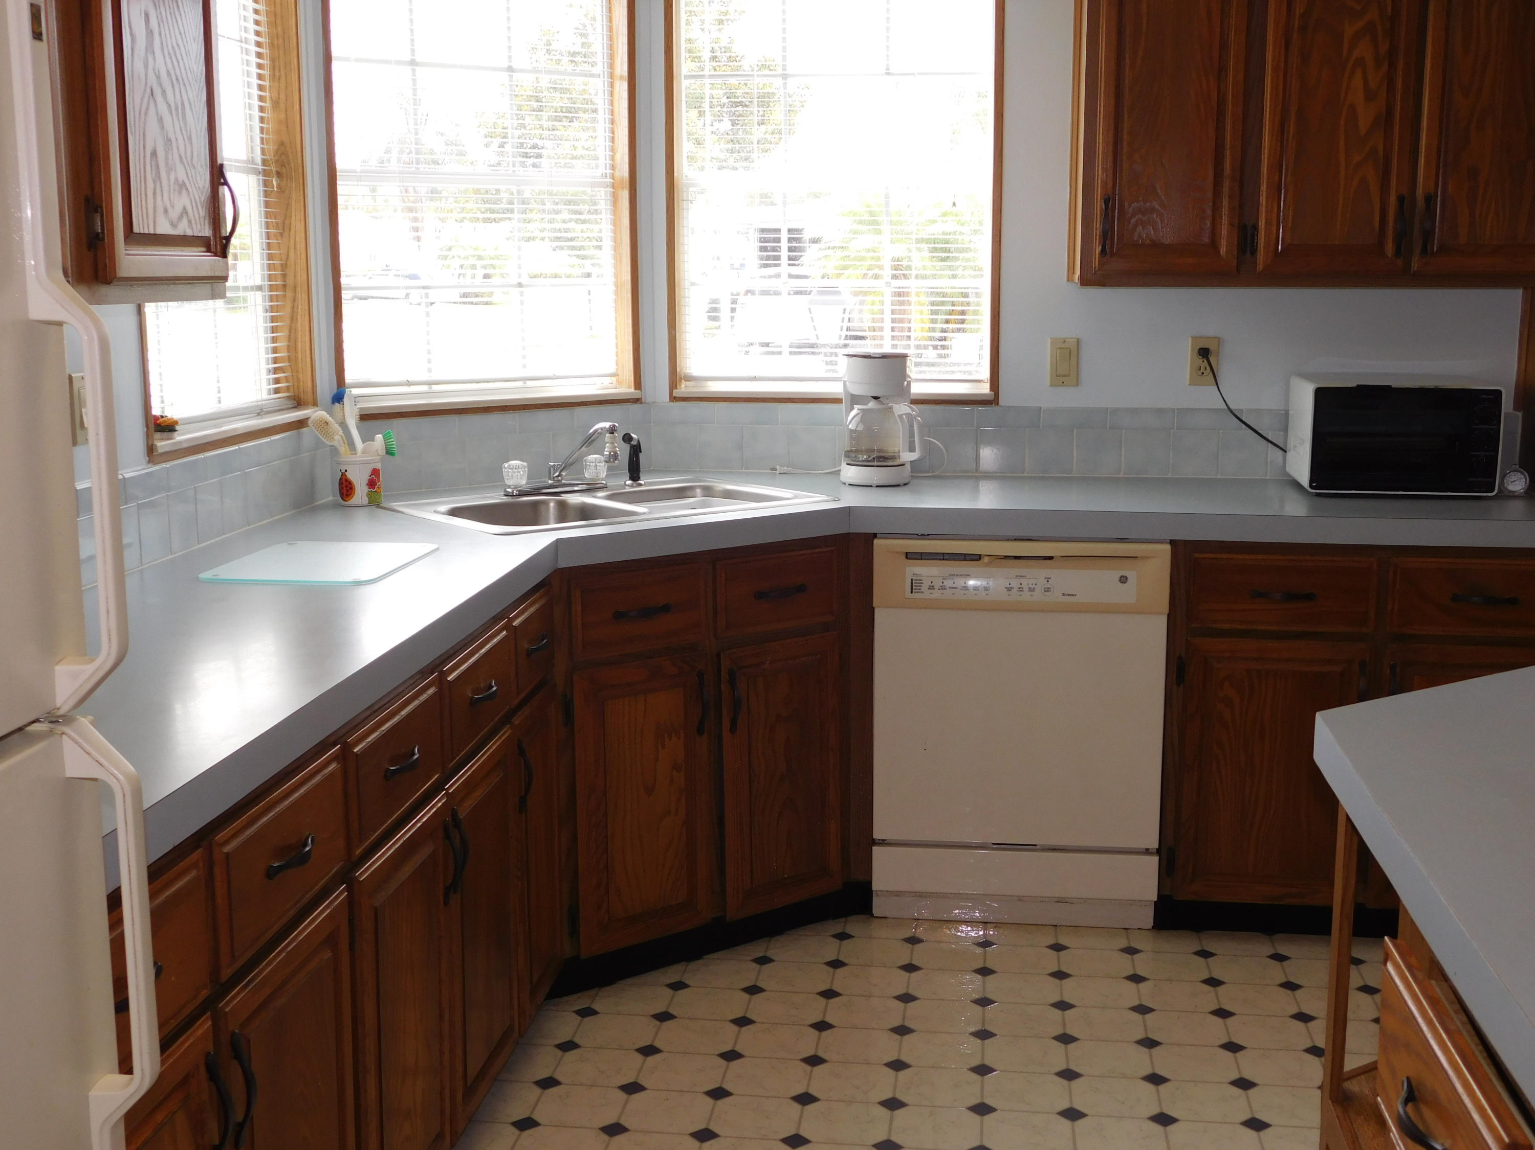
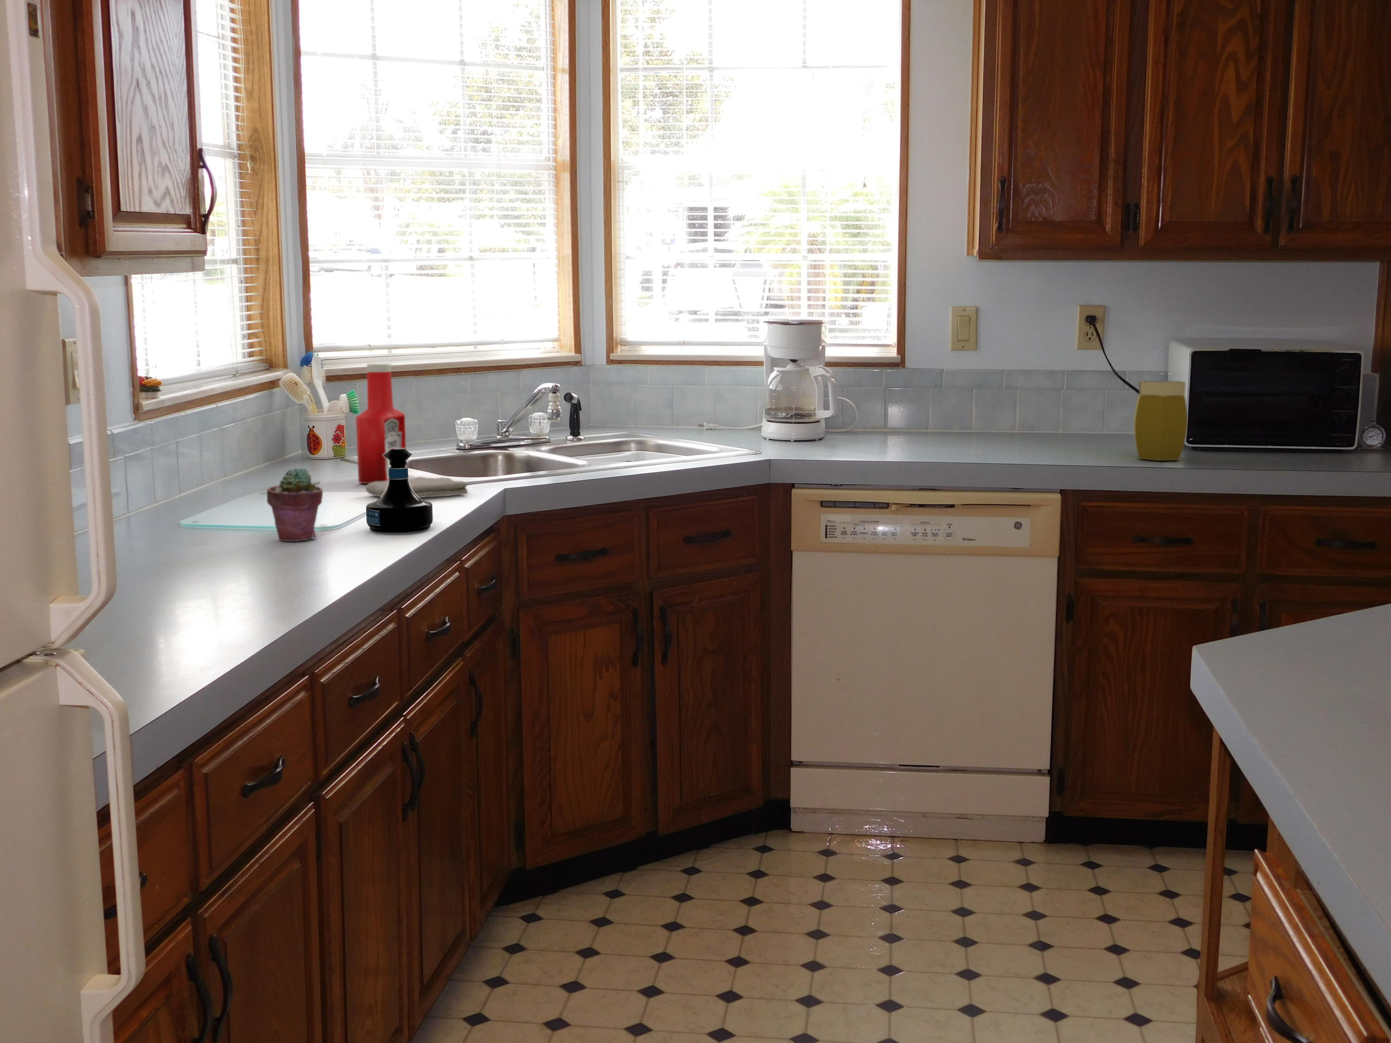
+ soap bottle (381, 422)
+ washcloth (417, 488)
+ jar (1160, 420)
+ potted succulent (296, 503)
+ tequila bottle (399, 489)
